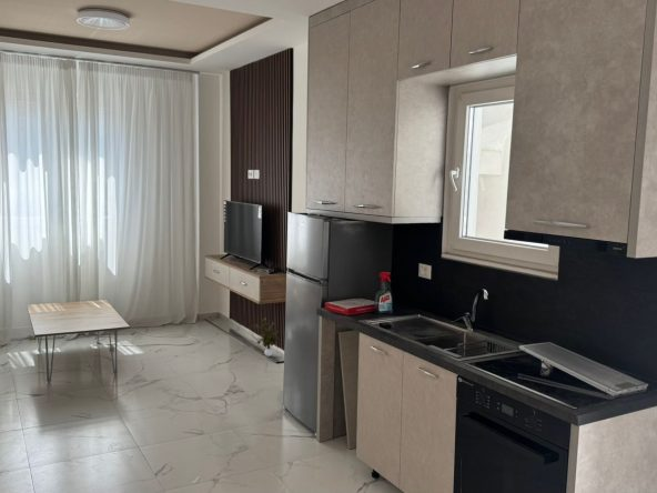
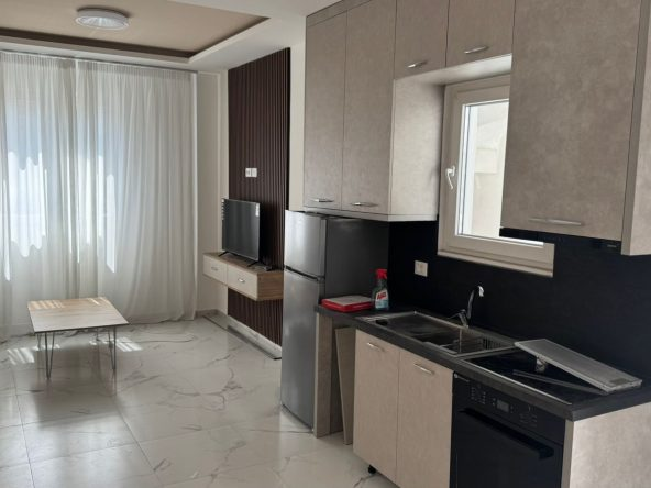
- potted plant (265, 336)
